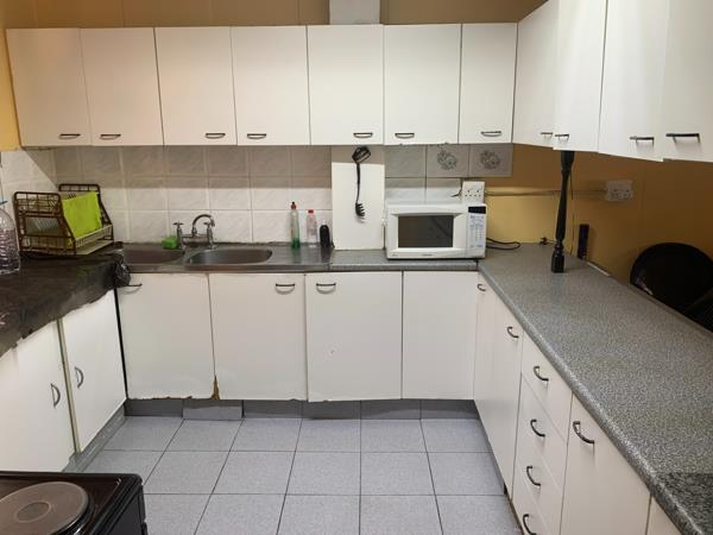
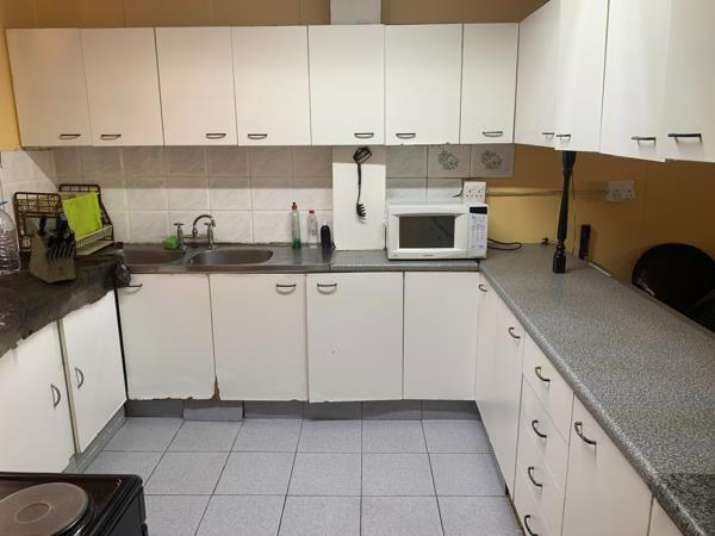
+ knife block (50, 243)
